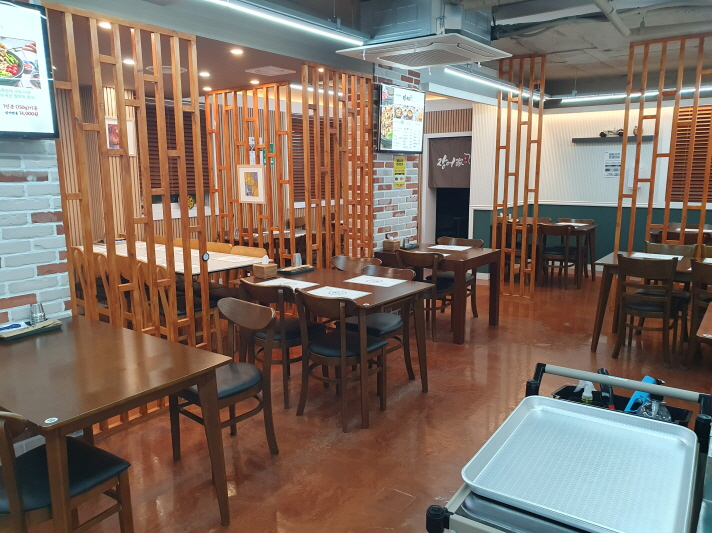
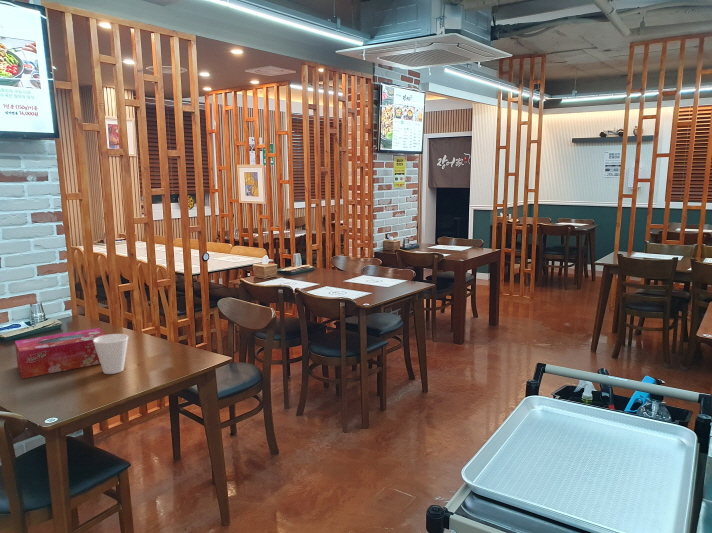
+ tissue box (63, 351)
+ cup (112, 354)
